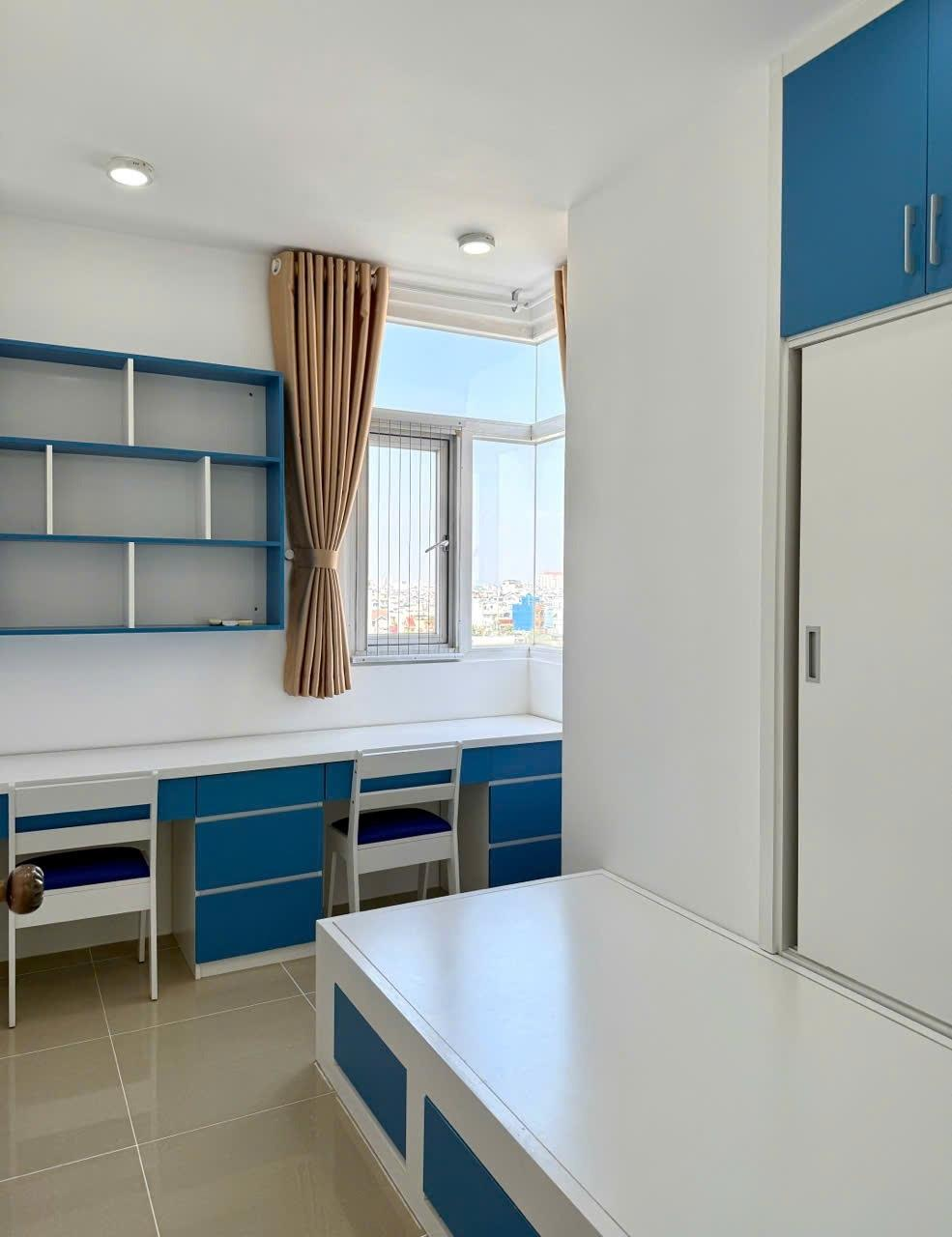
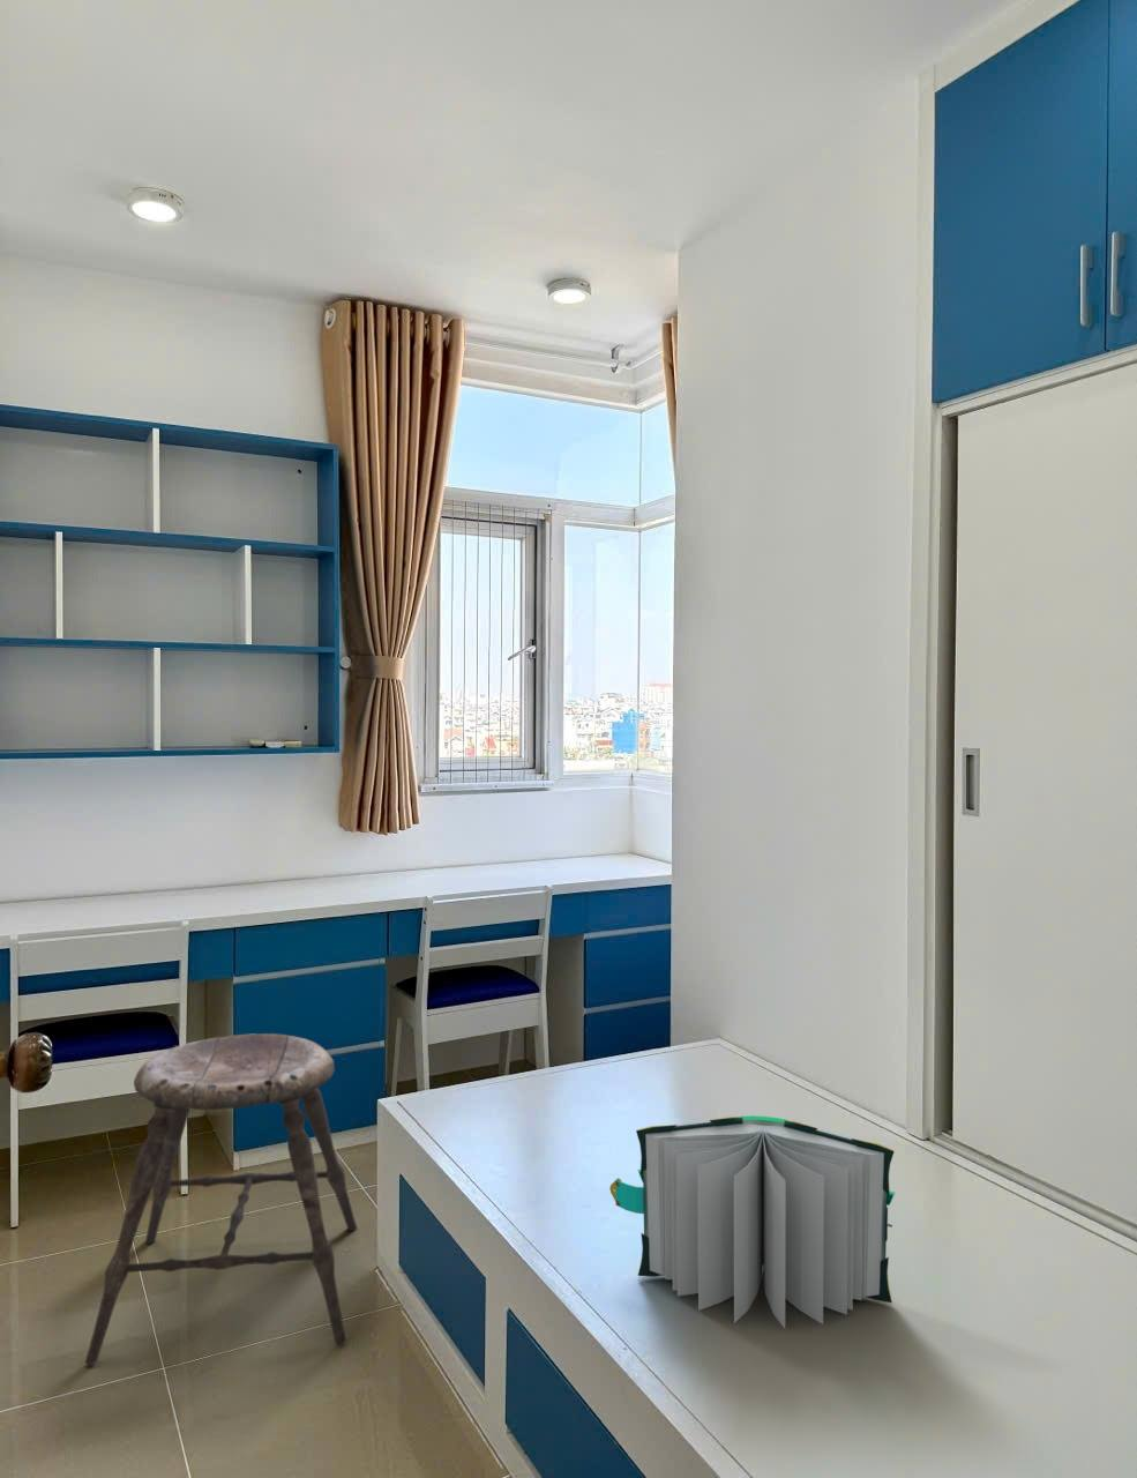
+ book (745, 1213)
+ stool (239, 1175)
